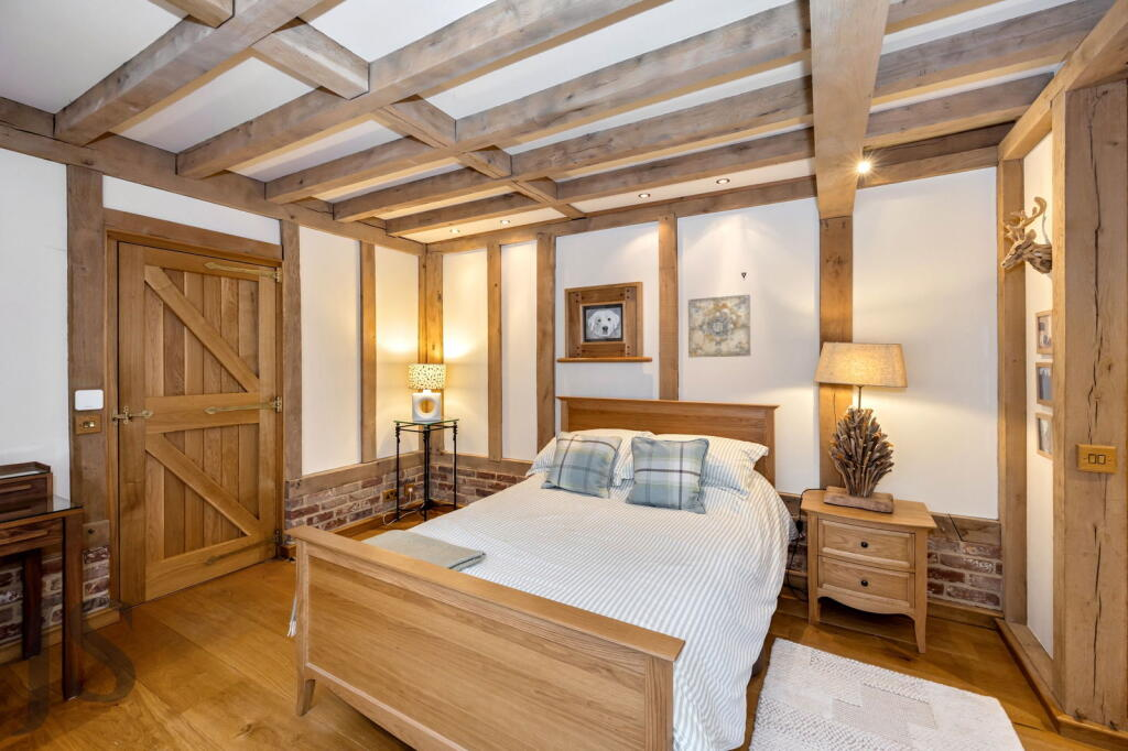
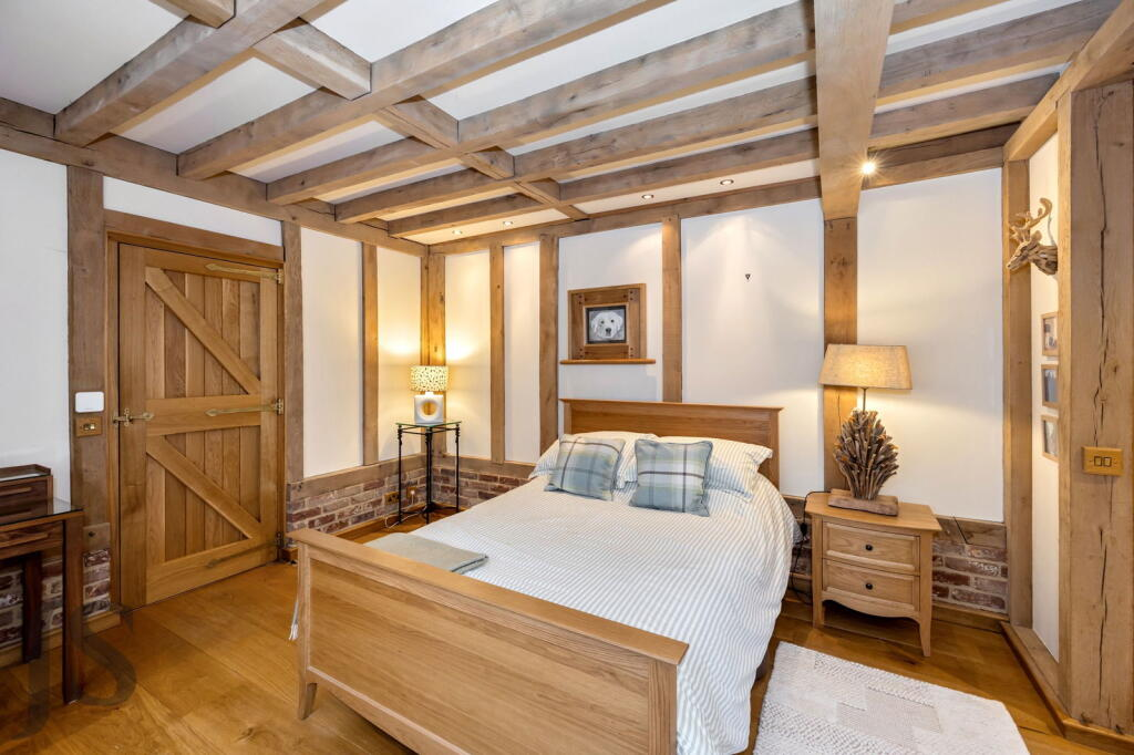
- wall art (718, 326)
